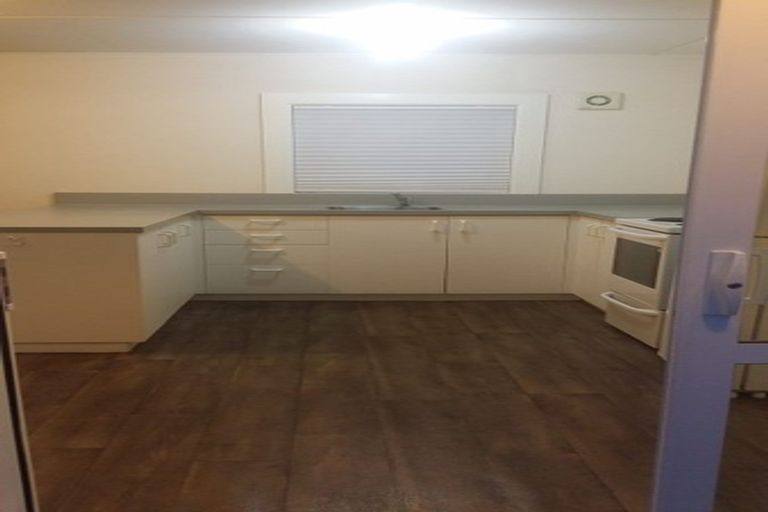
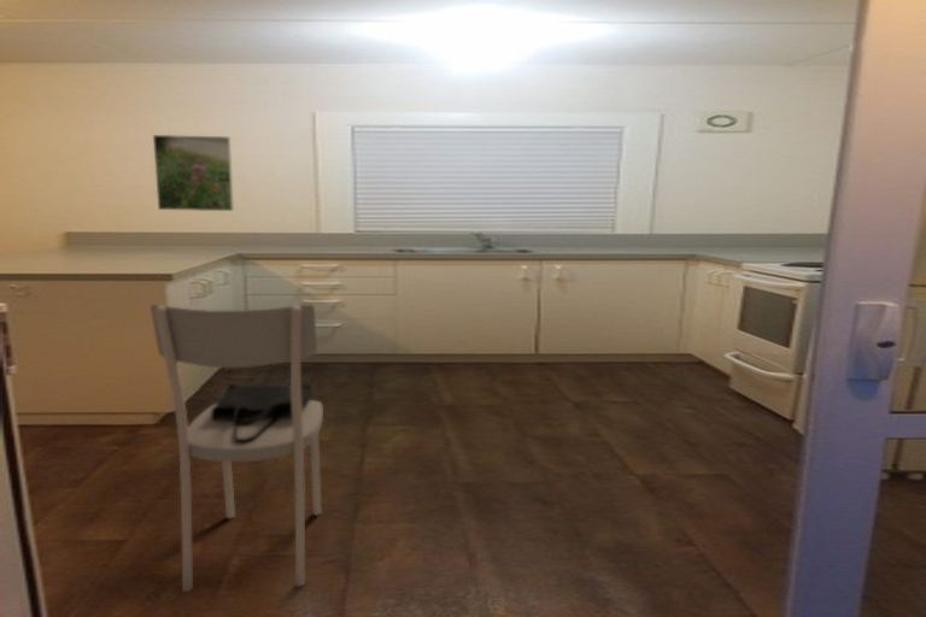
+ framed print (193, 174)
+ dining chair (254, 425)
+ tote bag (258, 409)
